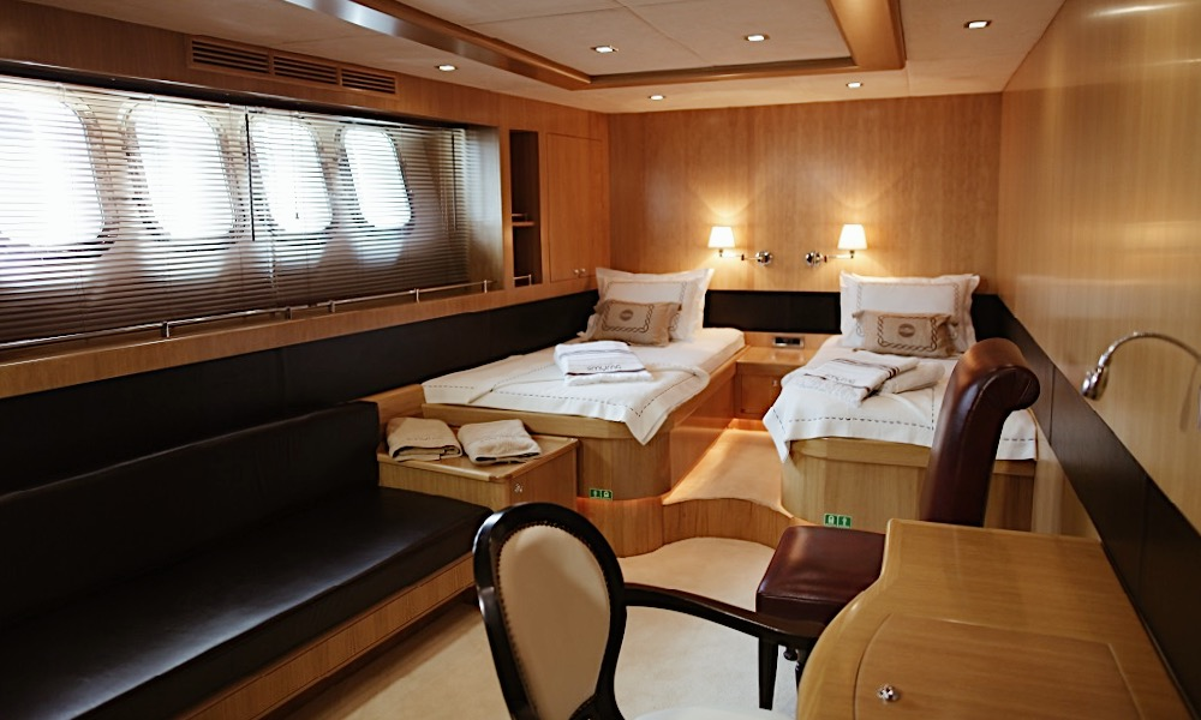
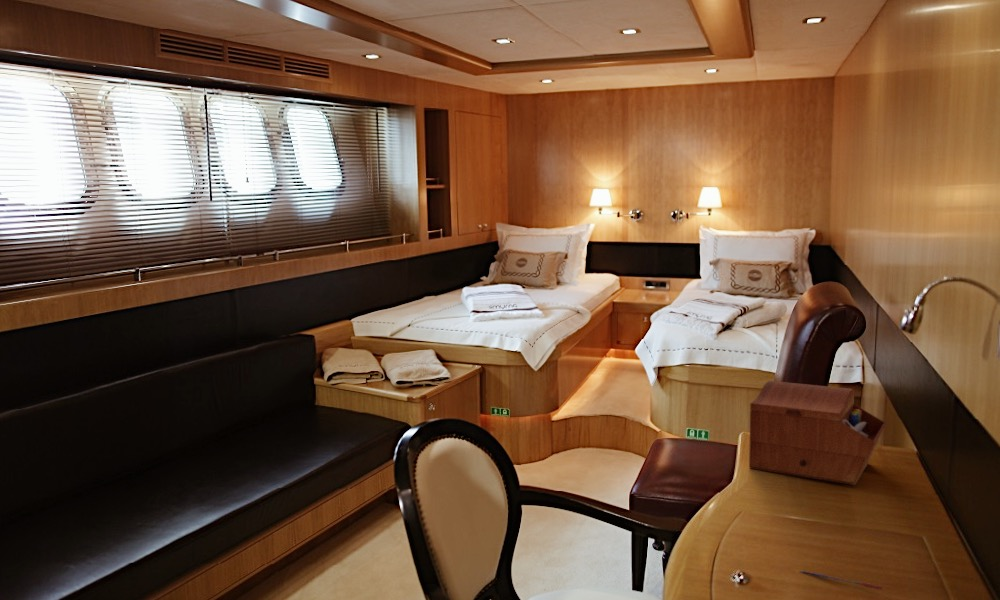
+ sewing box (817, 430)
+ pen (839, 579)
